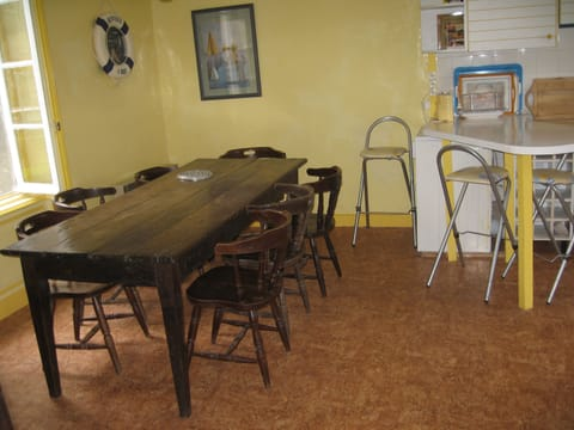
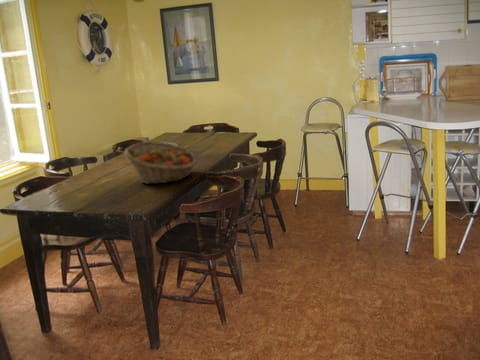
+ fruit basket (161, 160)
